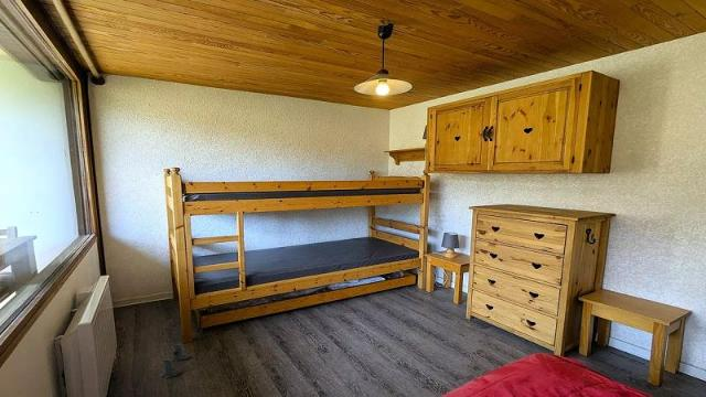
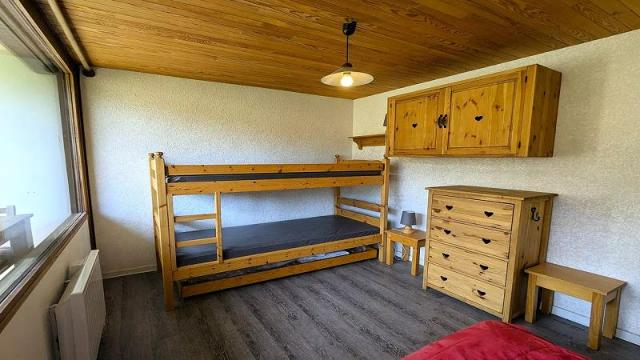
- boots (175, 358)
